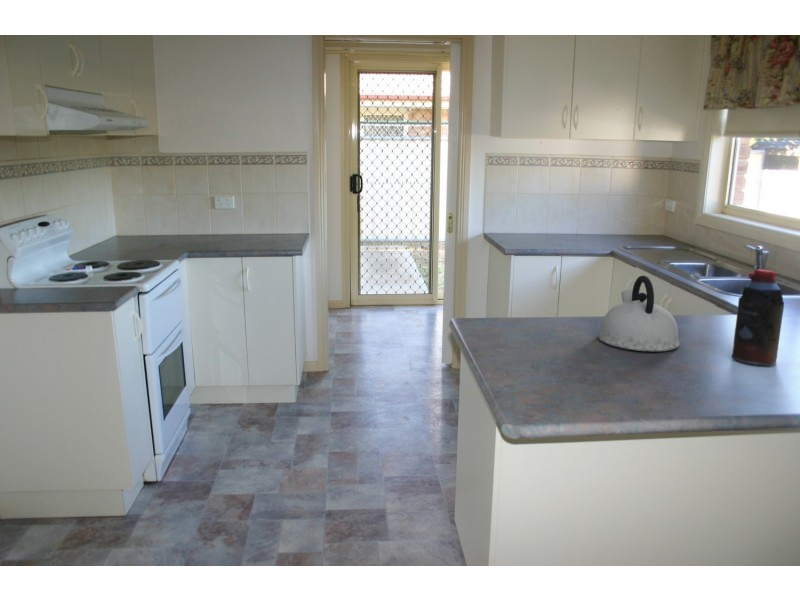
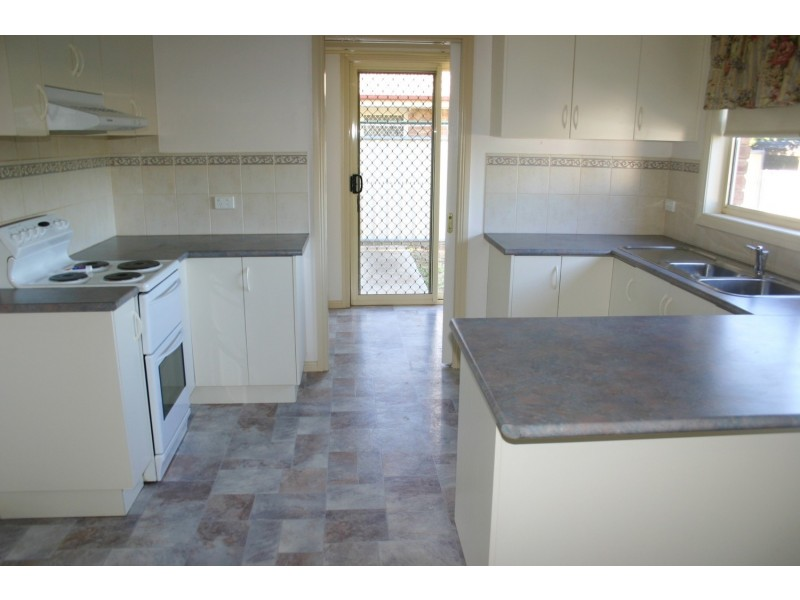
- kettle (639, 307)
- bottle (759, 315)
